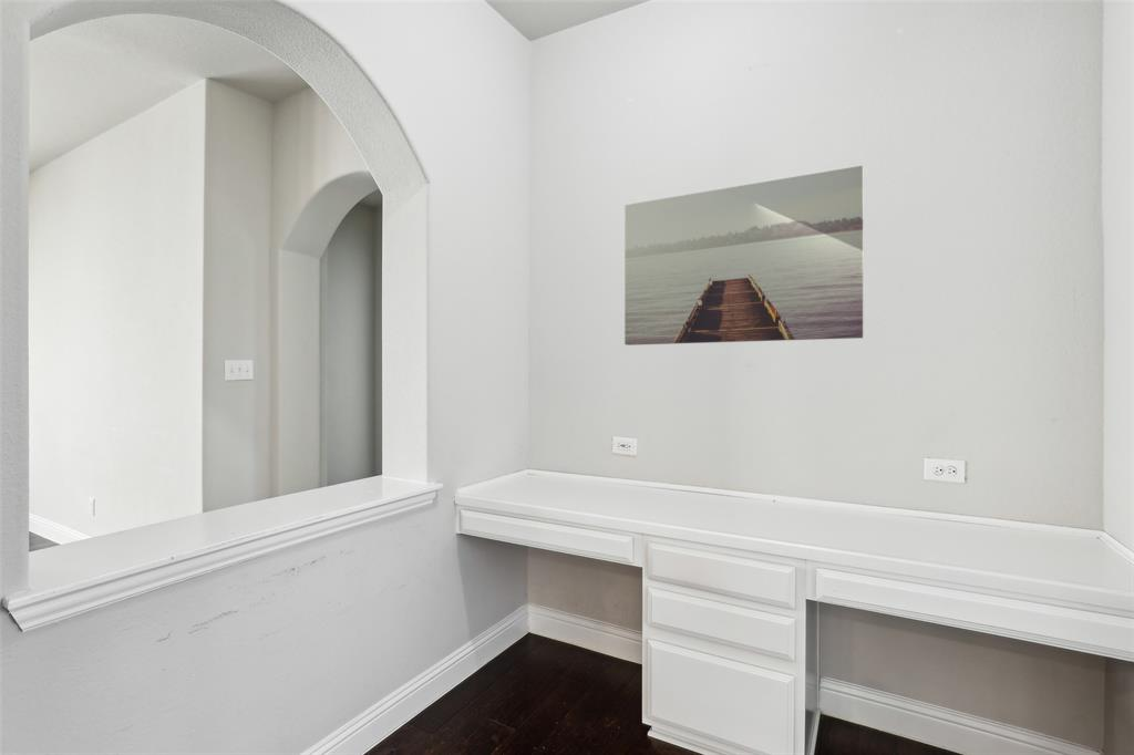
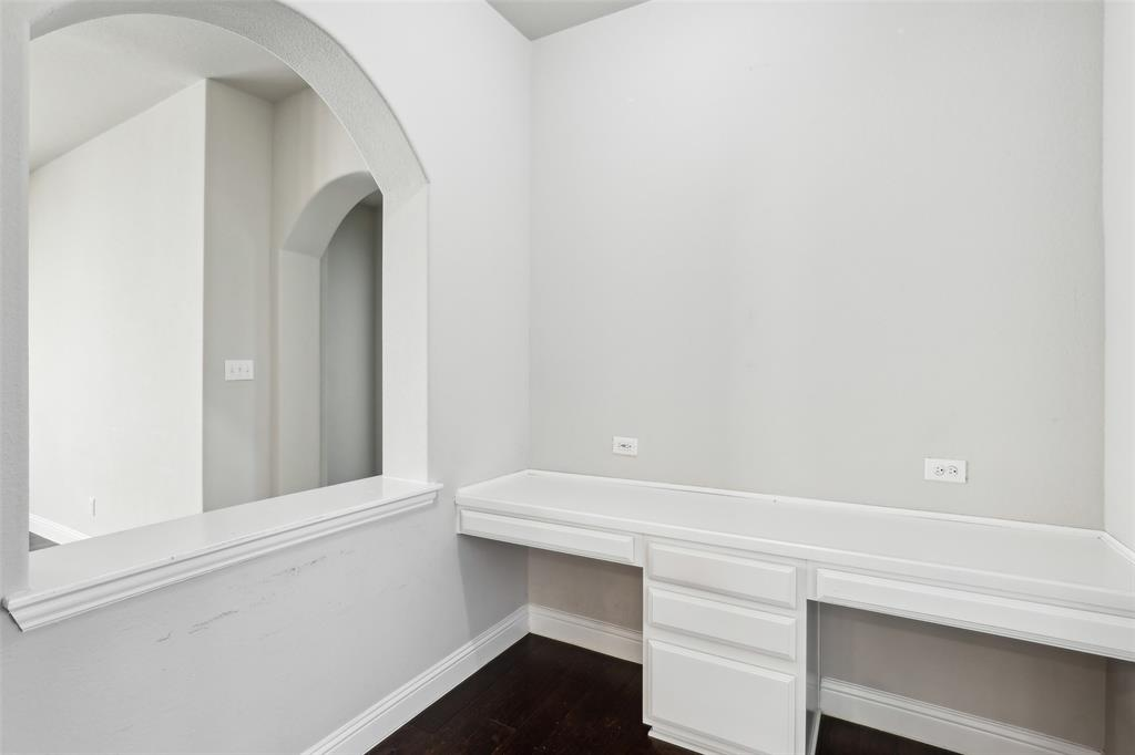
- wall art (732, 265)
